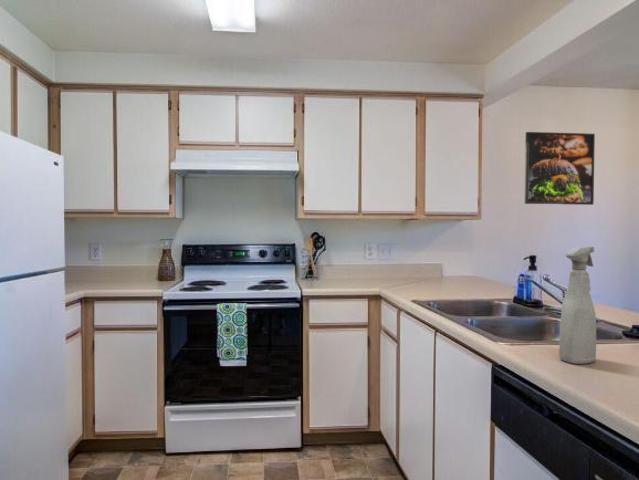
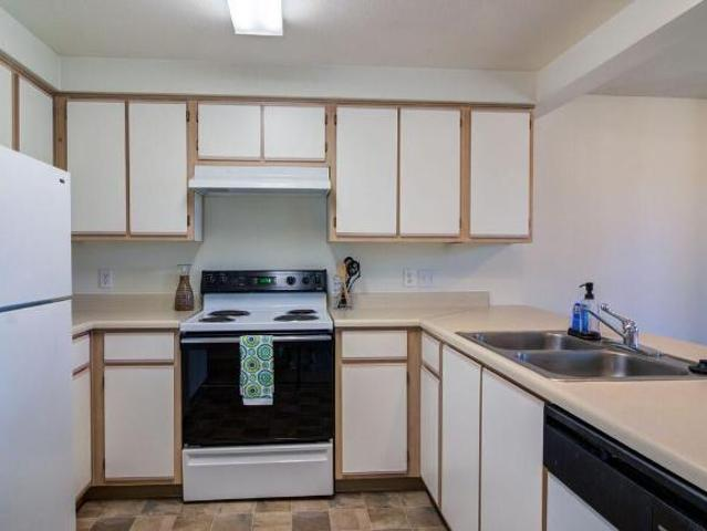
- spray bottle (578, 303)
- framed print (559, 168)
